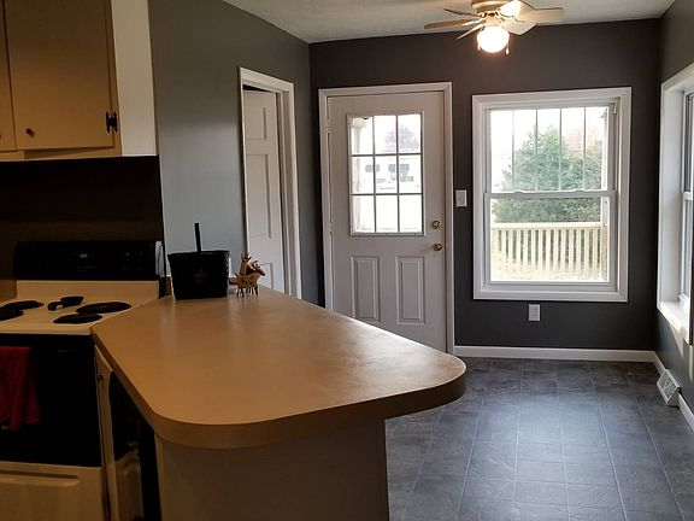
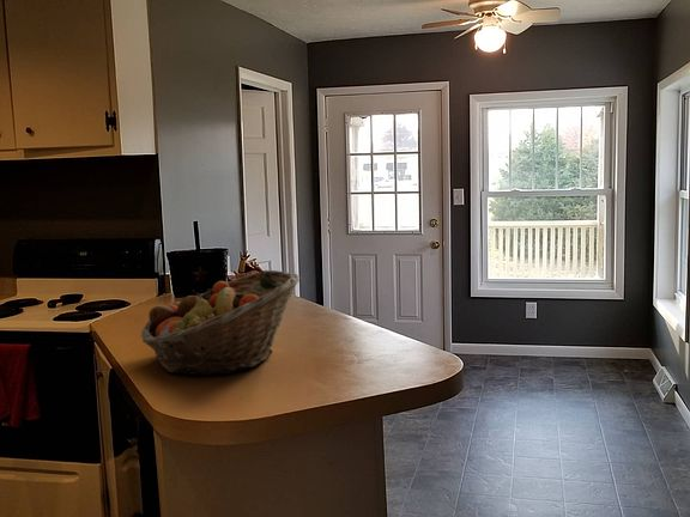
+ fruit basket (220, 317)
